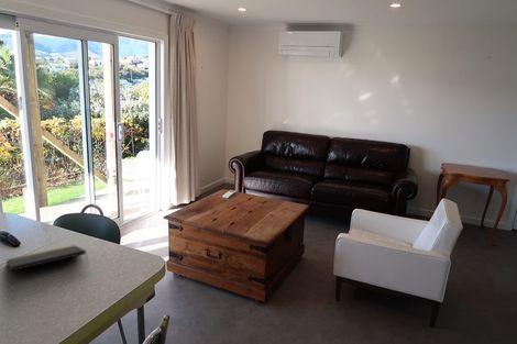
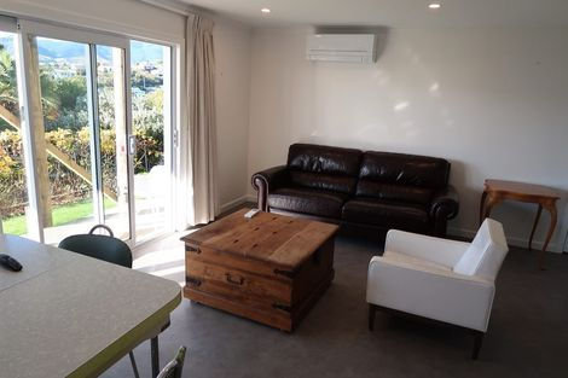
- notepad (46, 256)
